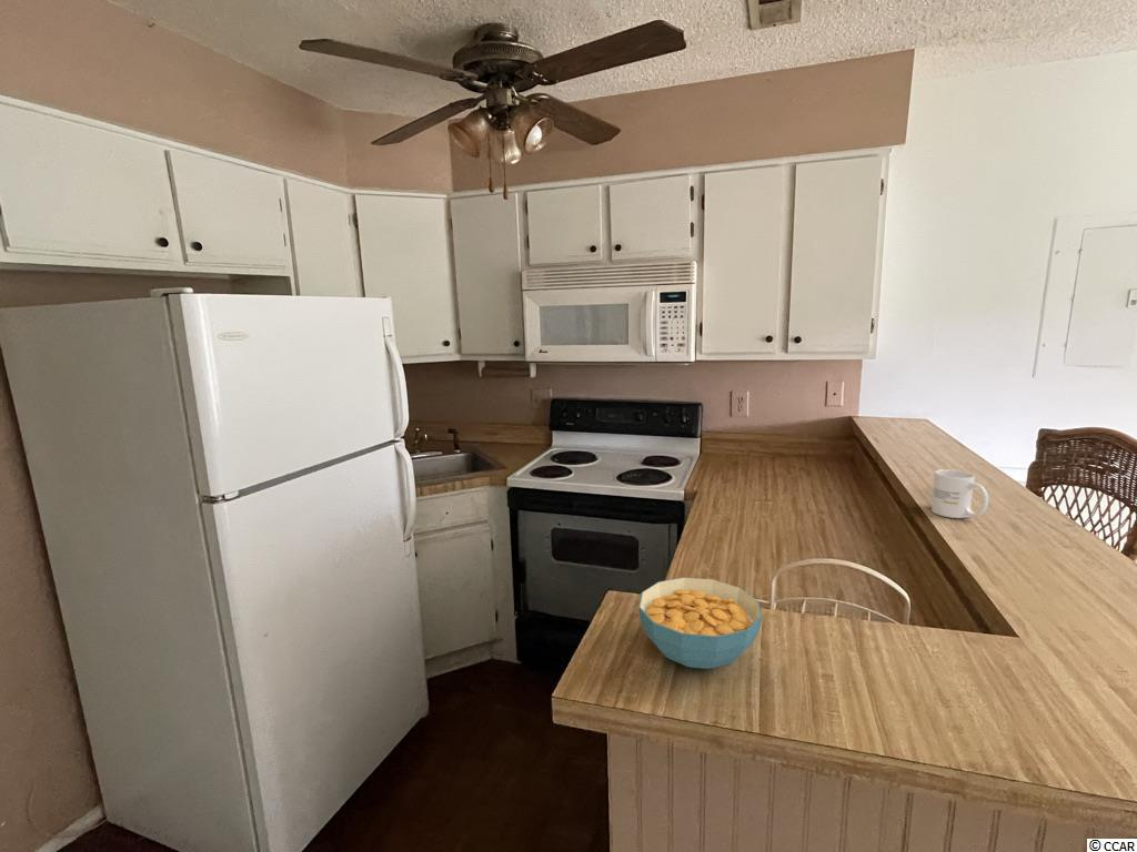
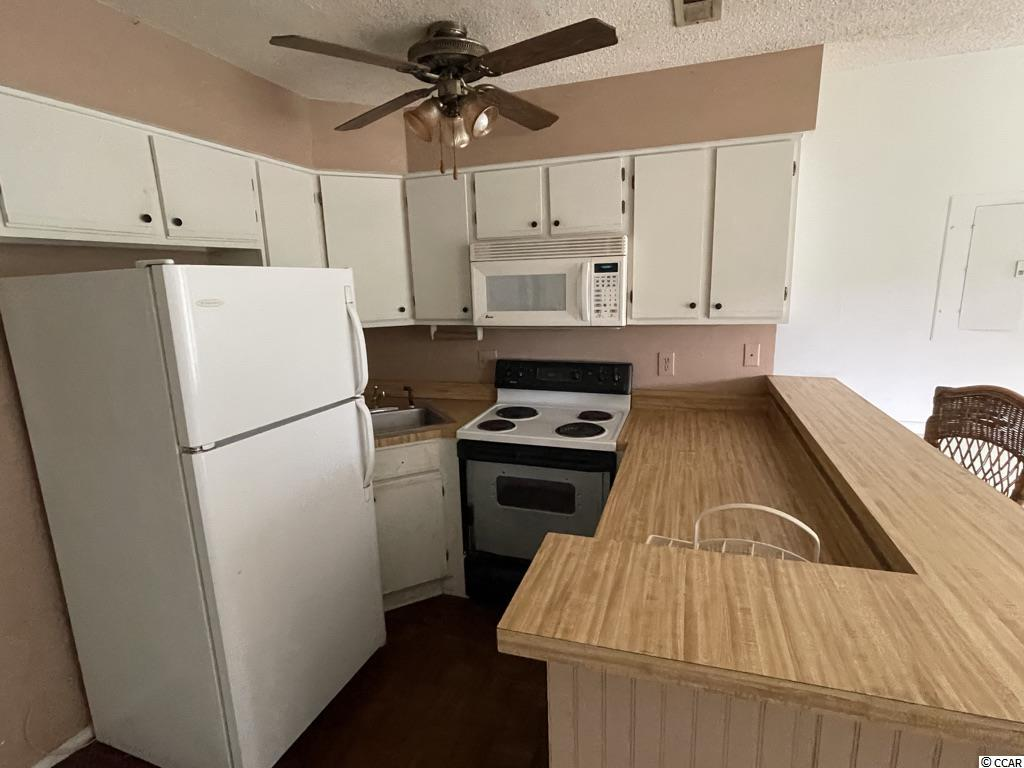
- mug (959, 494)
- cereal bowl (697, 630)
